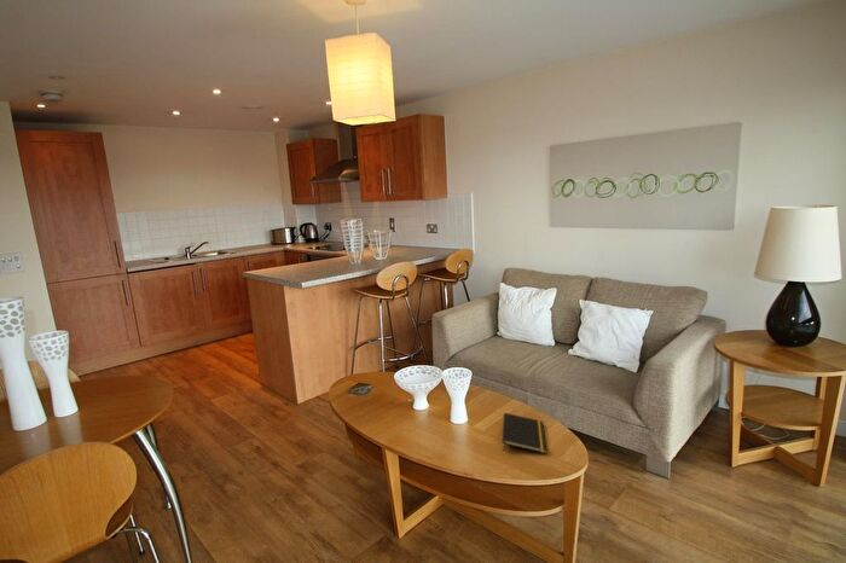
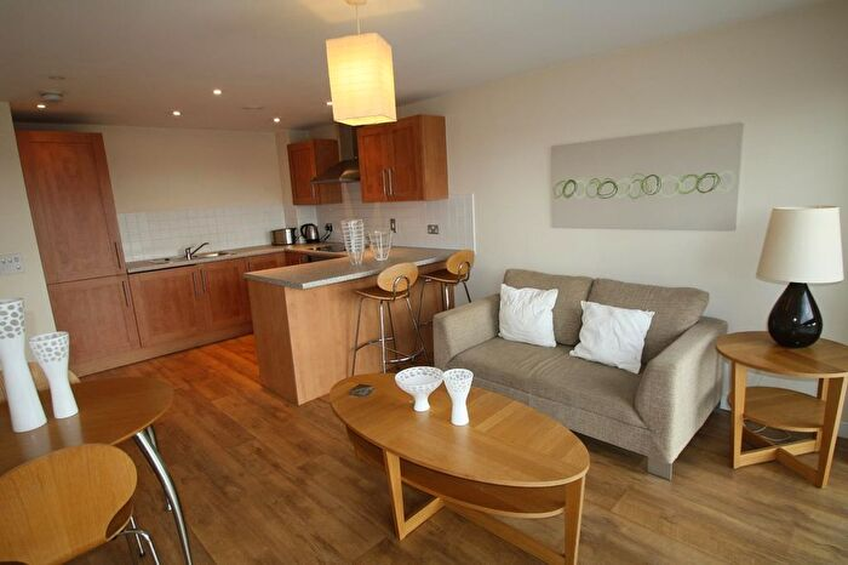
- notepad (523, 431)
